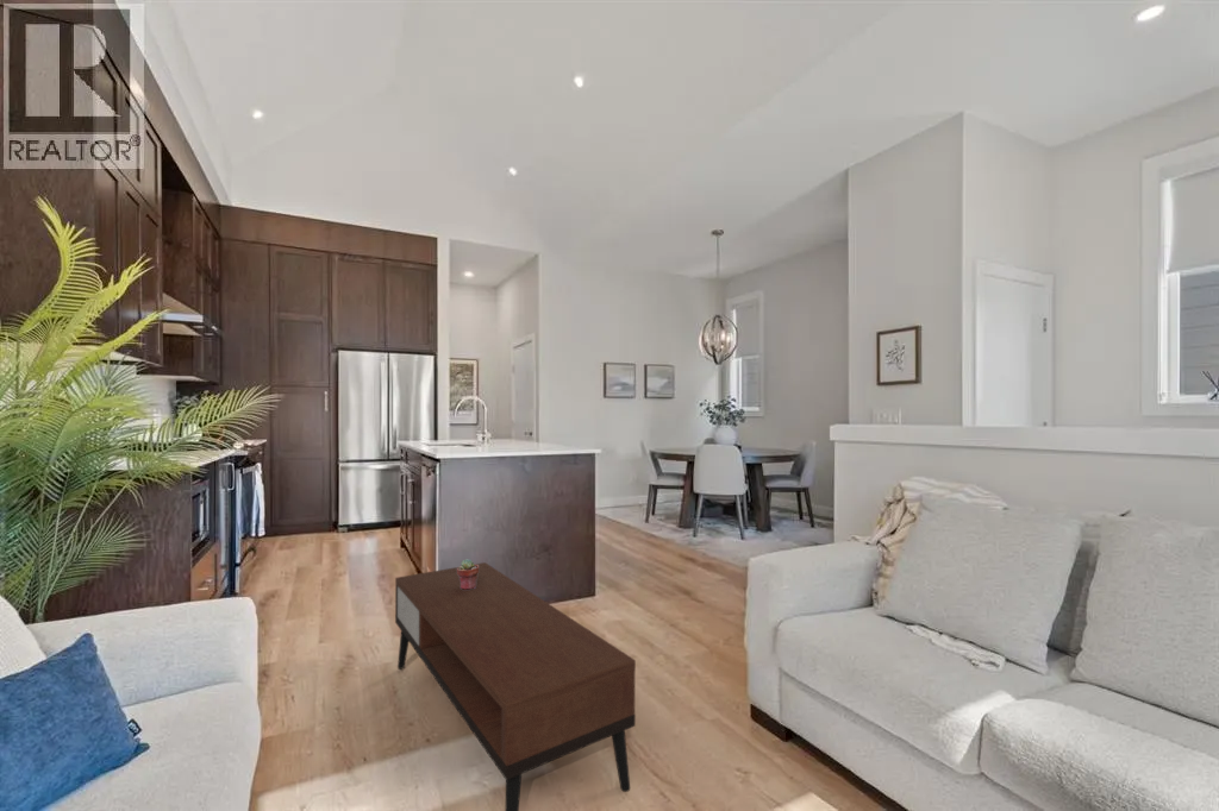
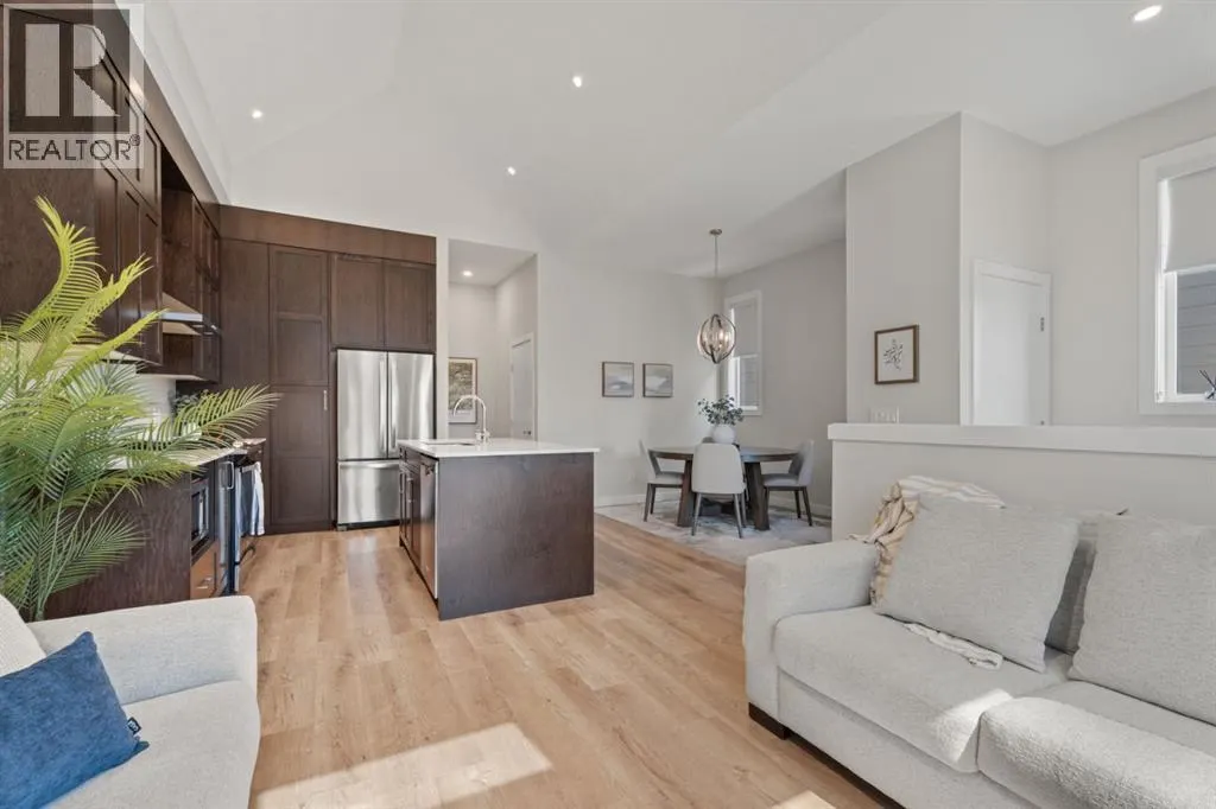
- potted succulent (468, 572)
- coffee table (492, 664)
